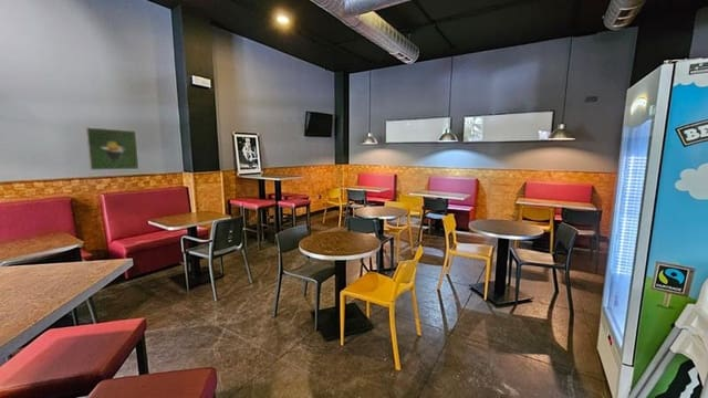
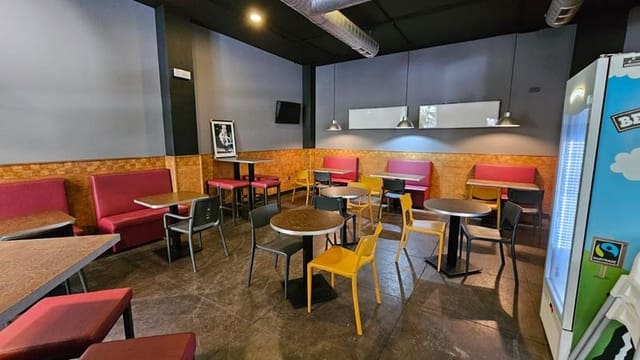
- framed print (114, 149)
